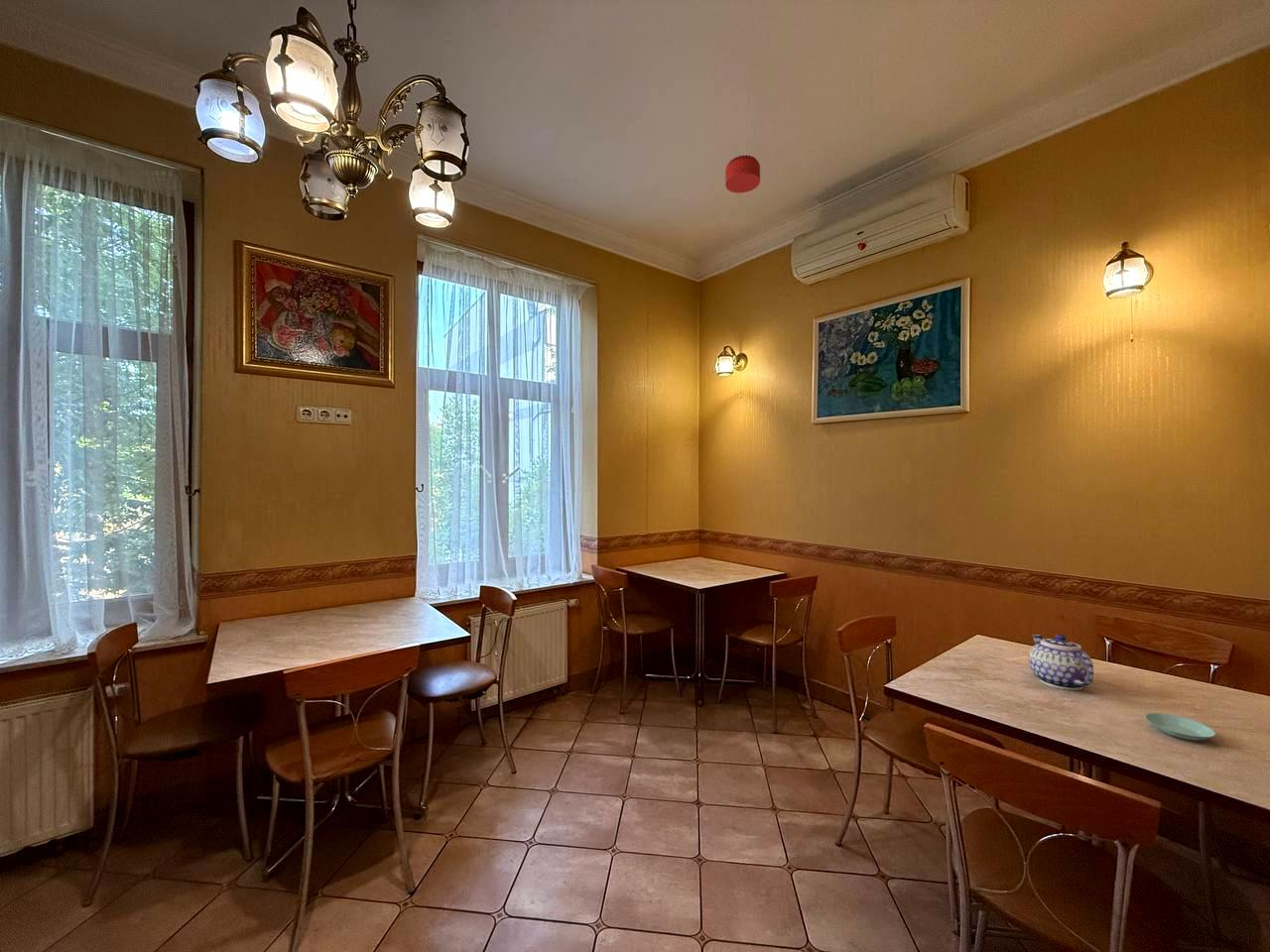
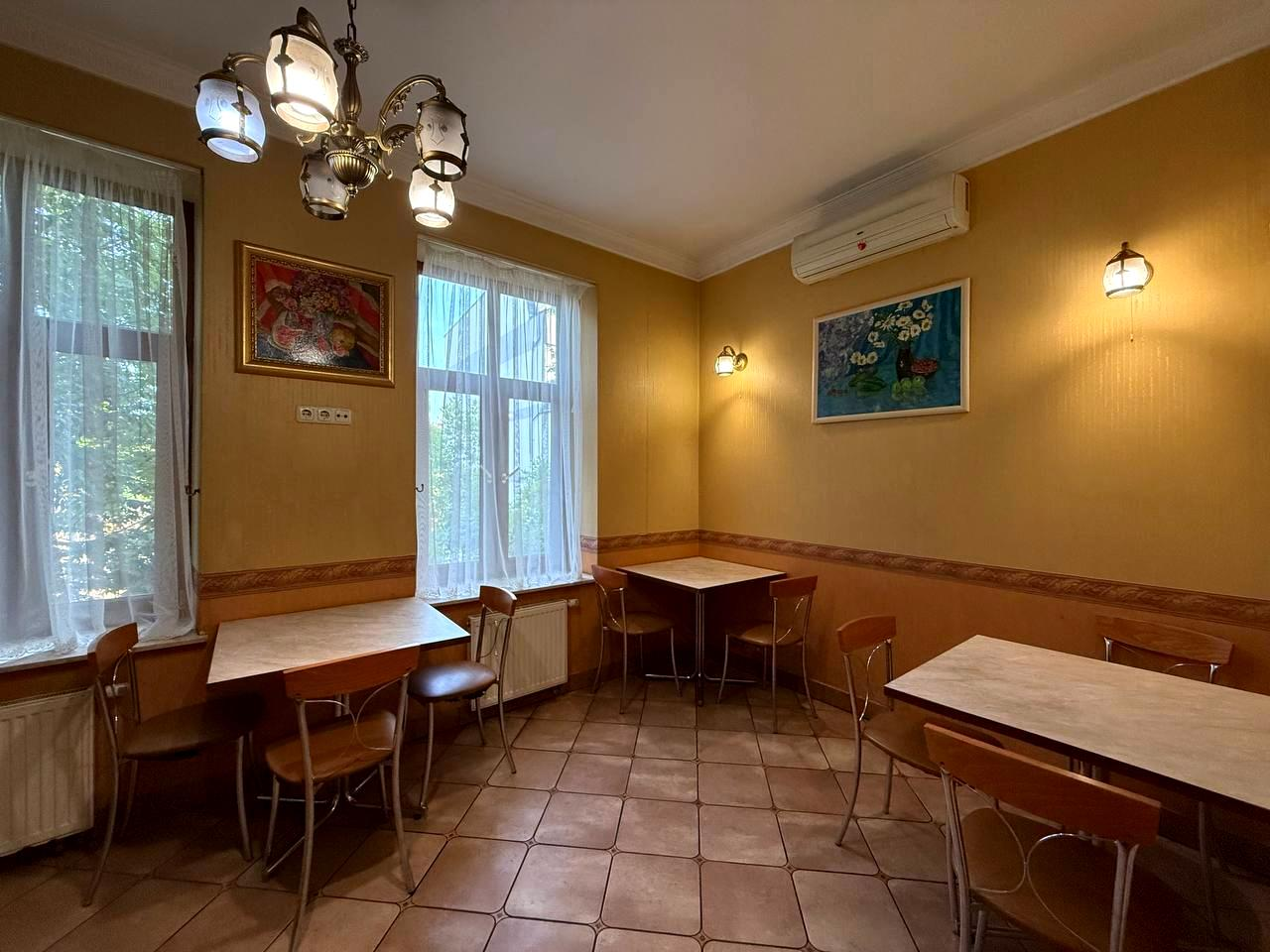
- saucer (1179, 728)
- teapot (1060, 658)
- smoke detector (742, 173)
